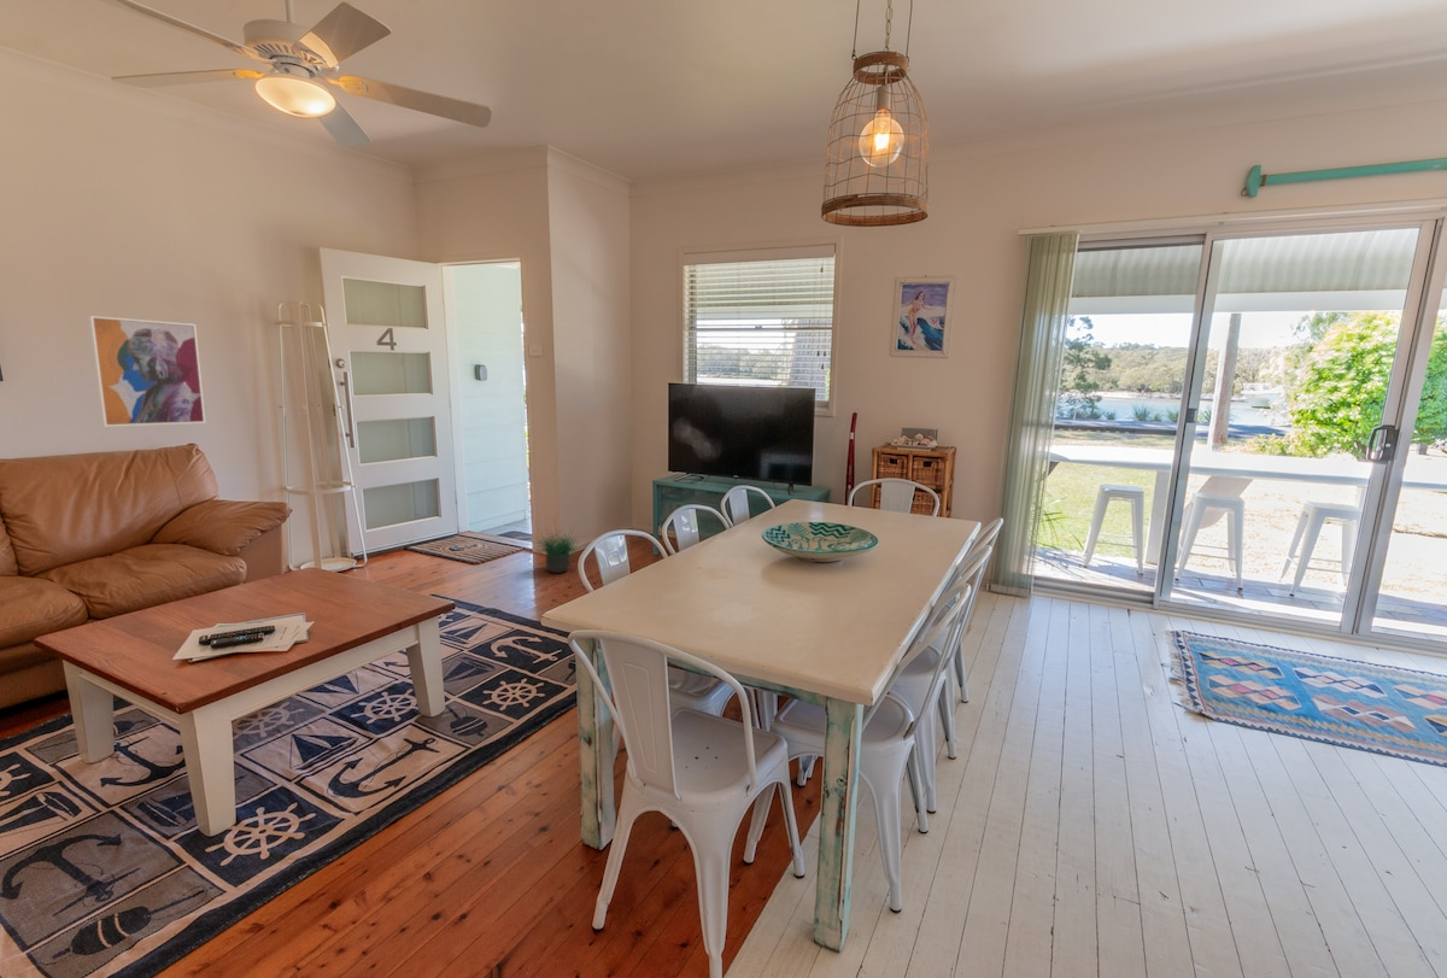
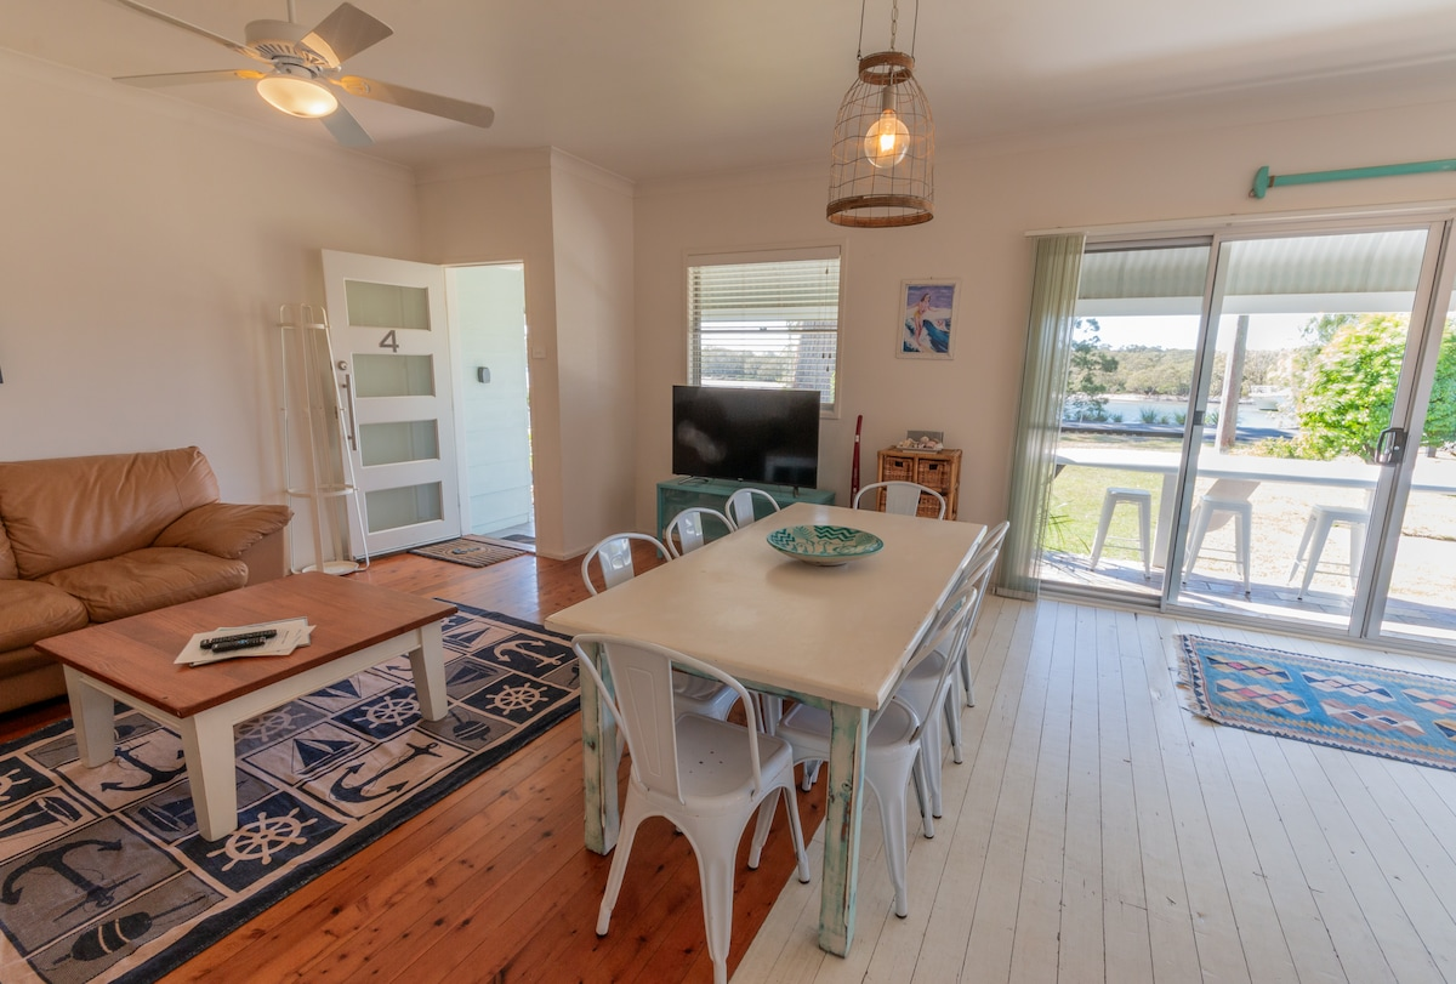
- potted plant (557, 545)
- wall art (151, 373)
